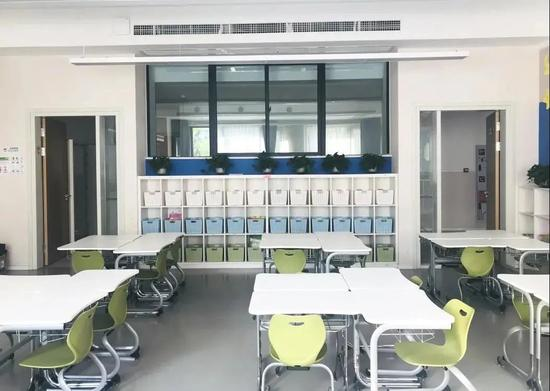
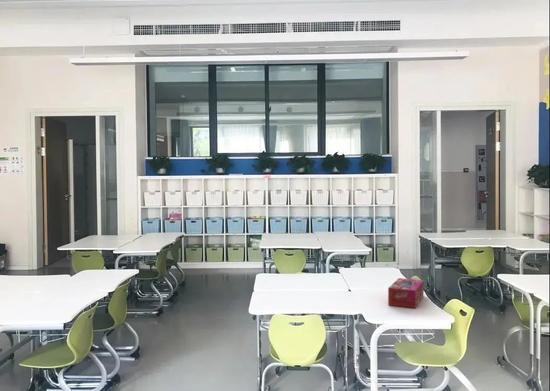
+ tissue box (406, 292)
